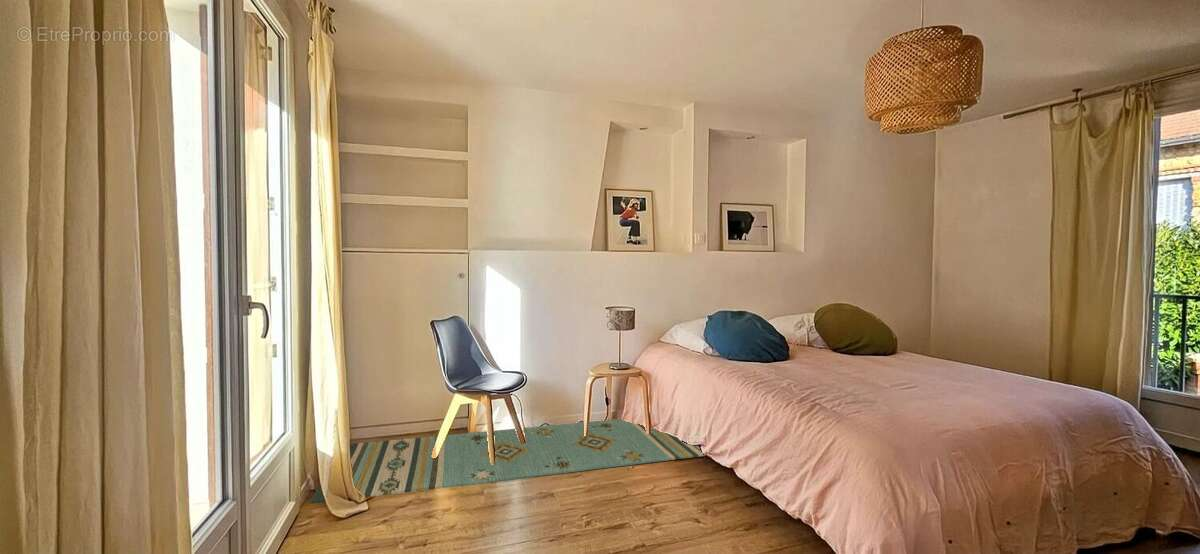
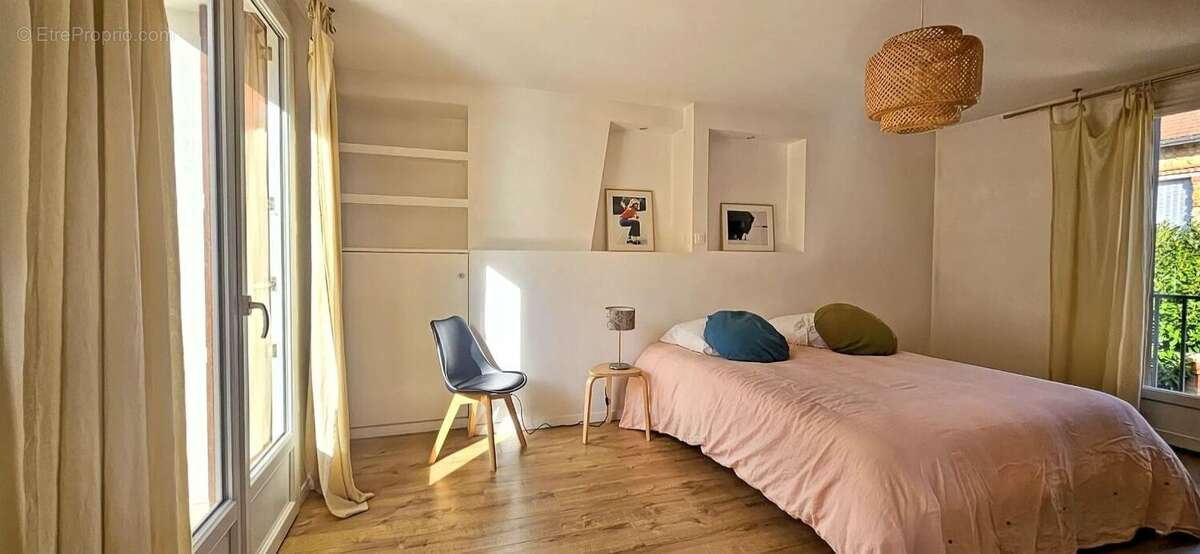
- rug (550, 446)
